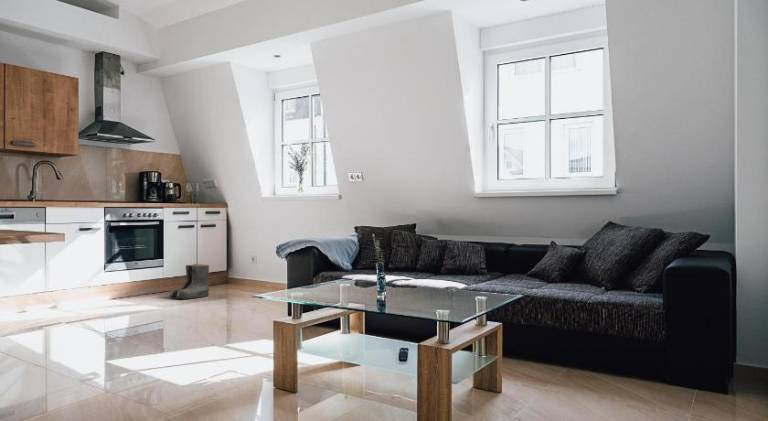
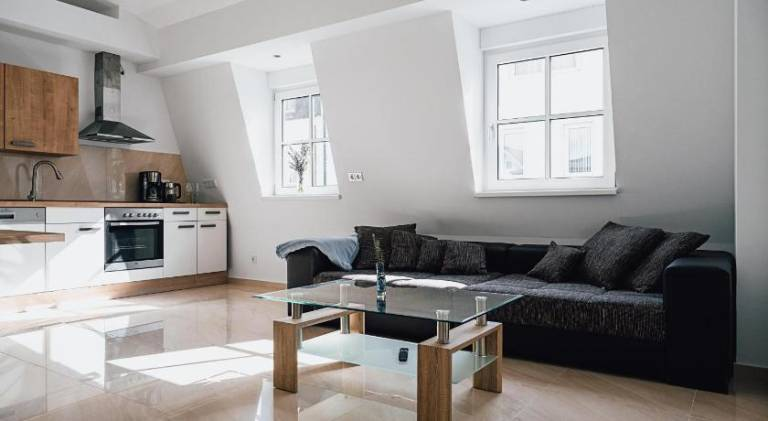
- boots (189, 280)
